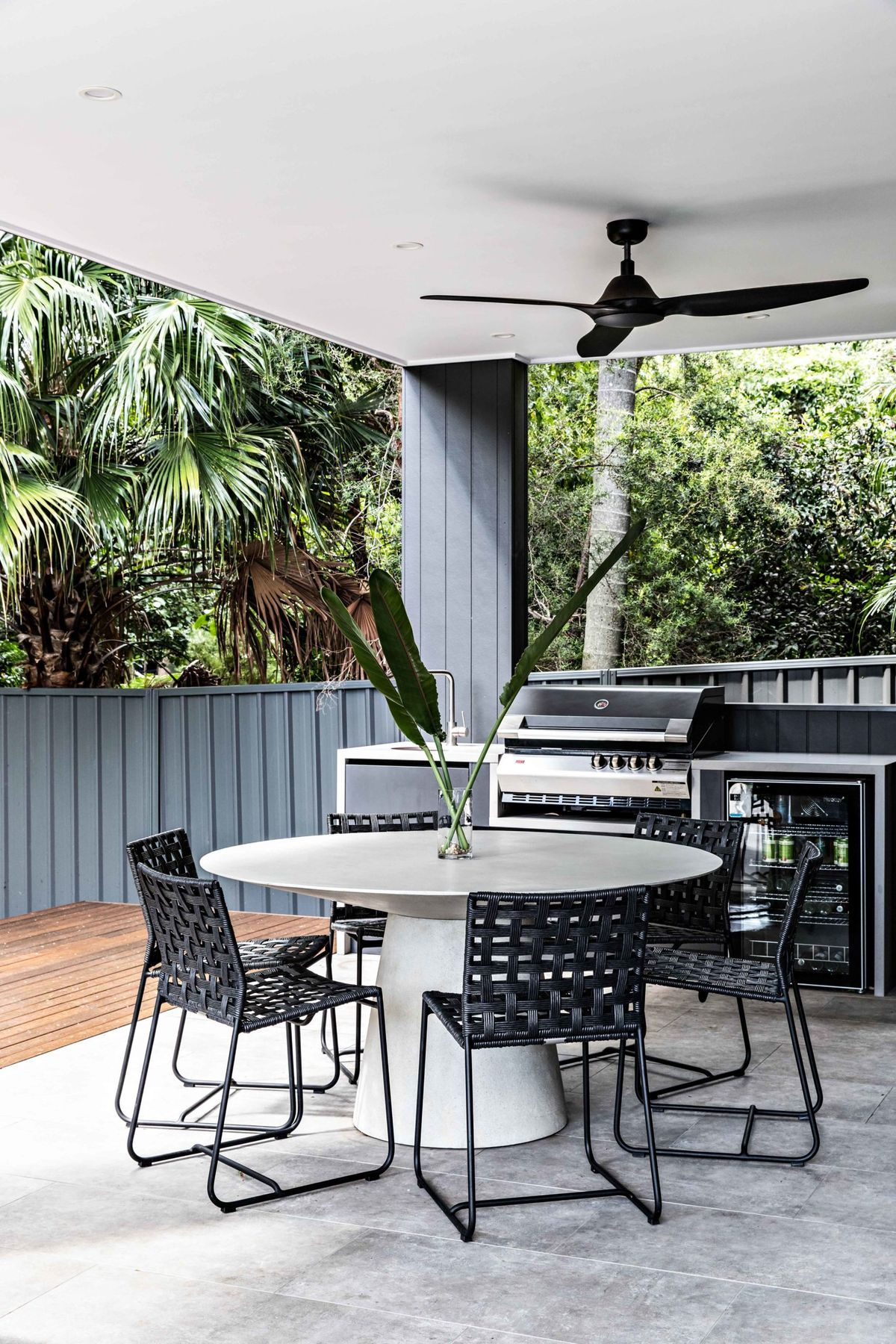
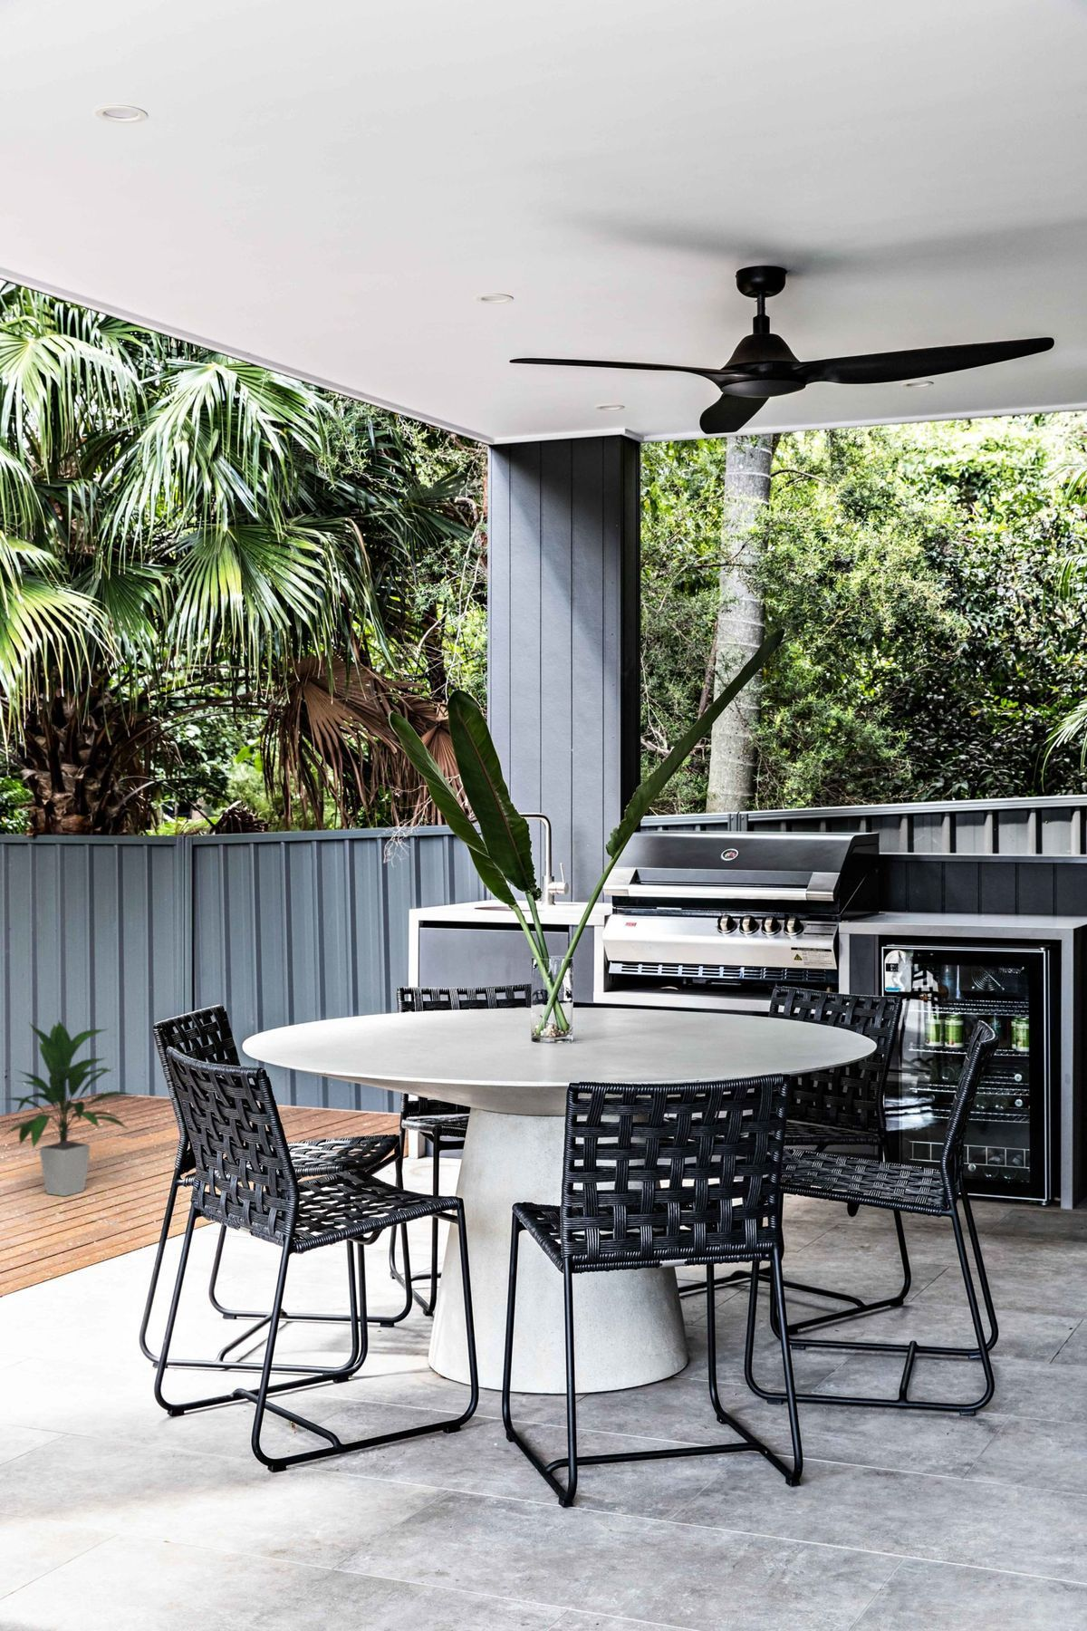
+ indoor plant (63, 1103)
